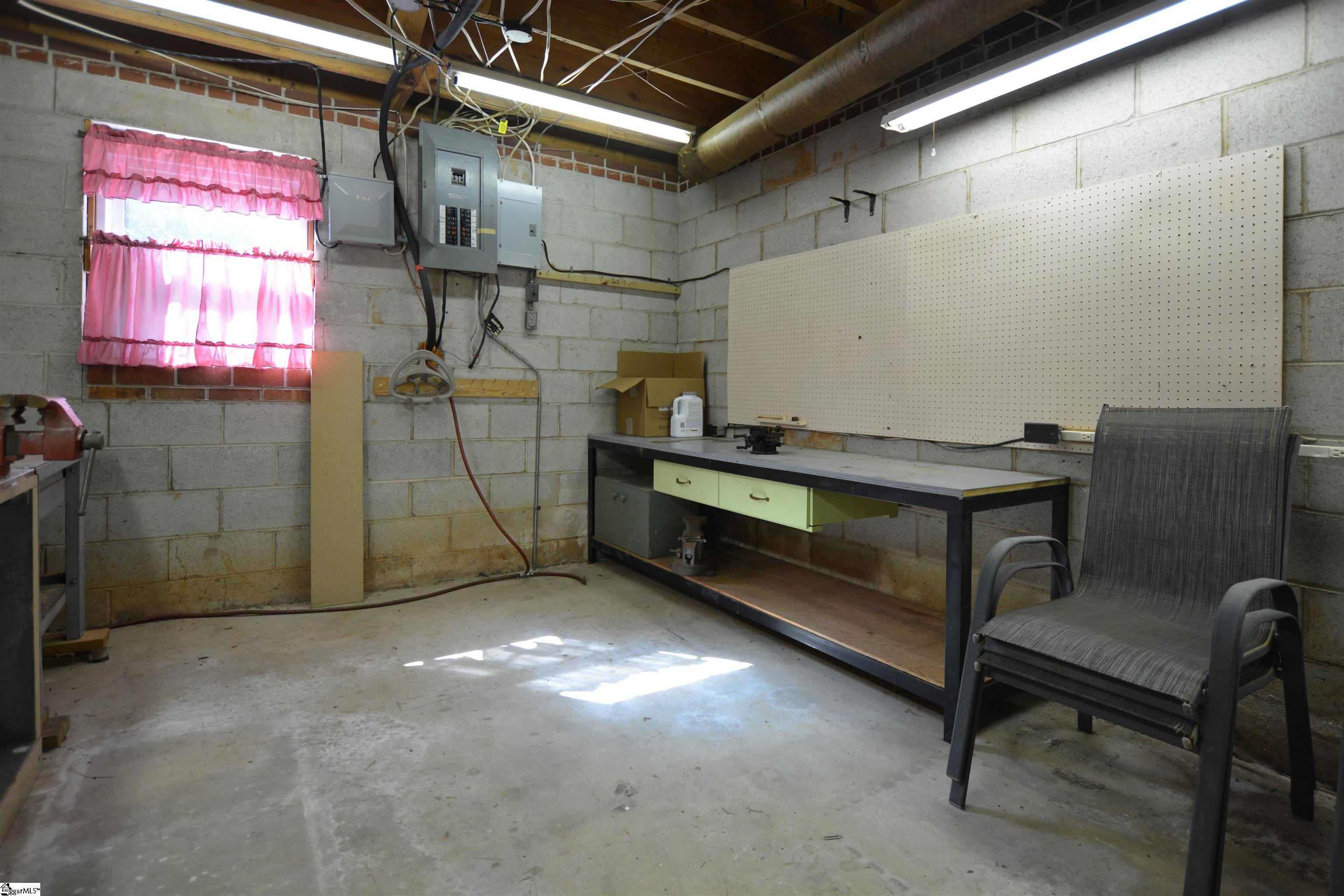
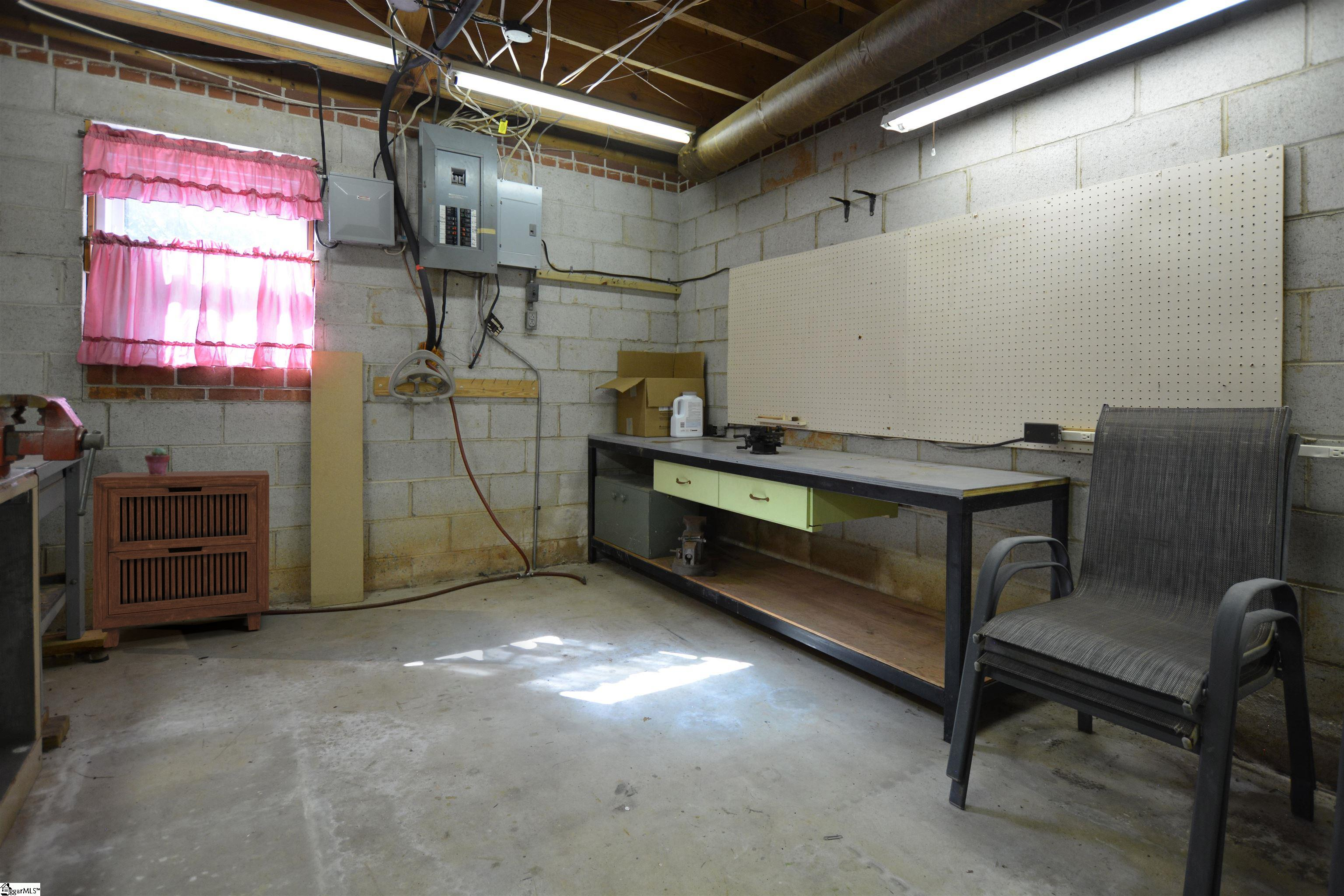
+ cabinet (189, 550)
+ potted succulent (158, 460)
